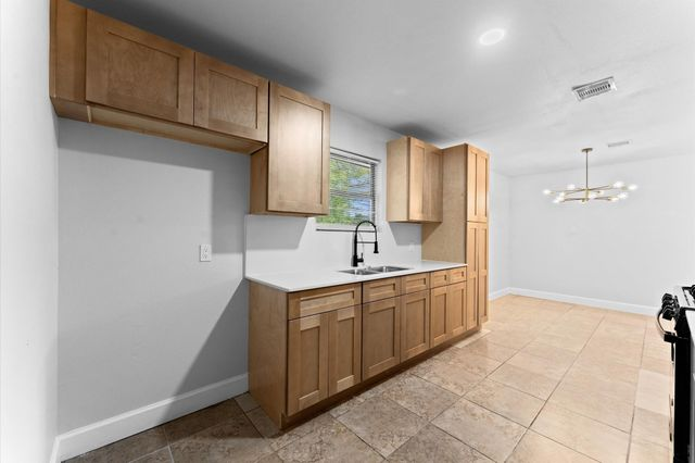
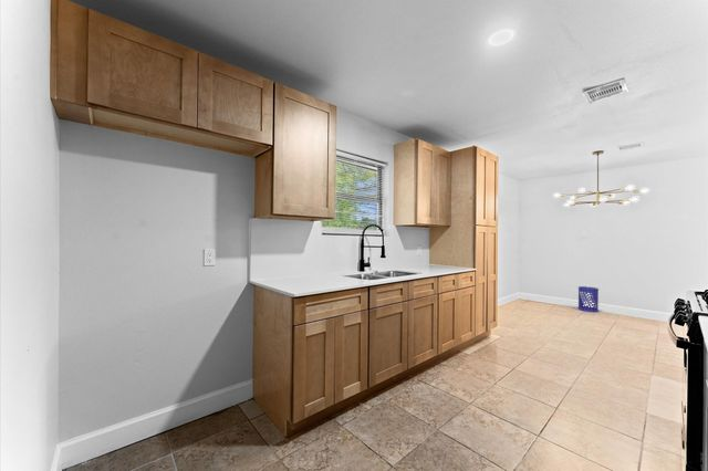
+ waste bin (587, 299)
